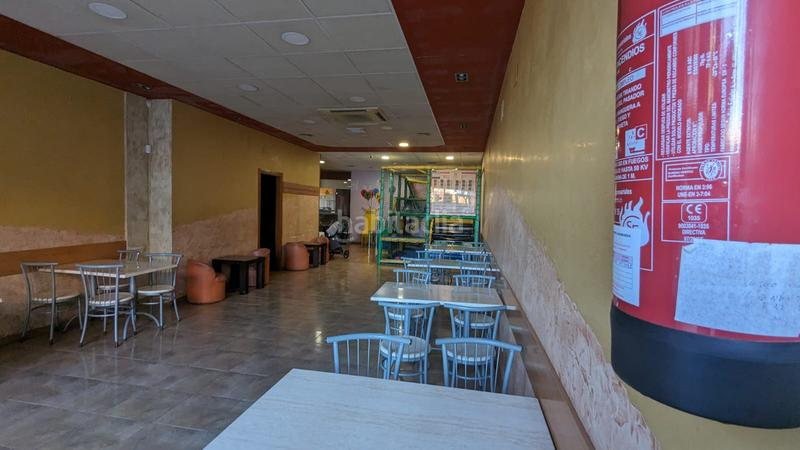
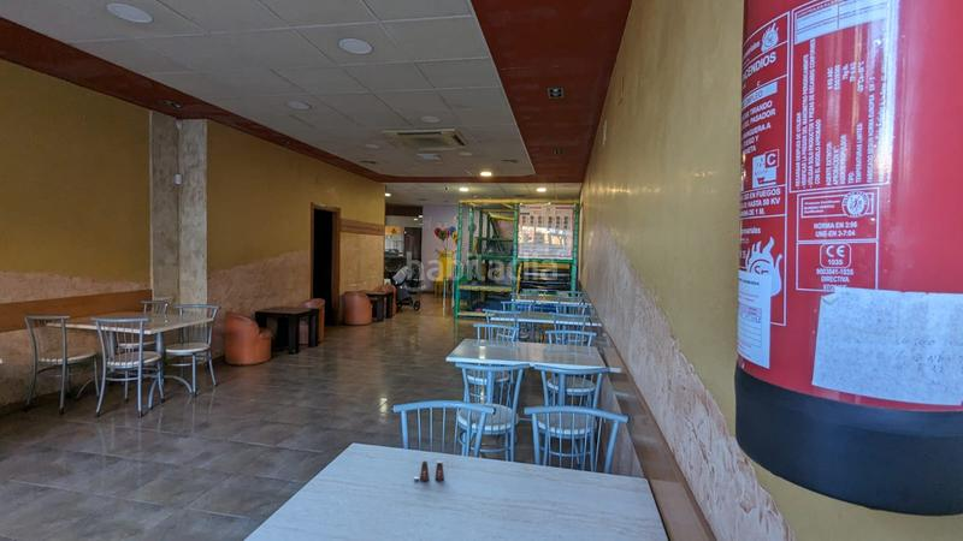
+ salt shaker (427, 470)
